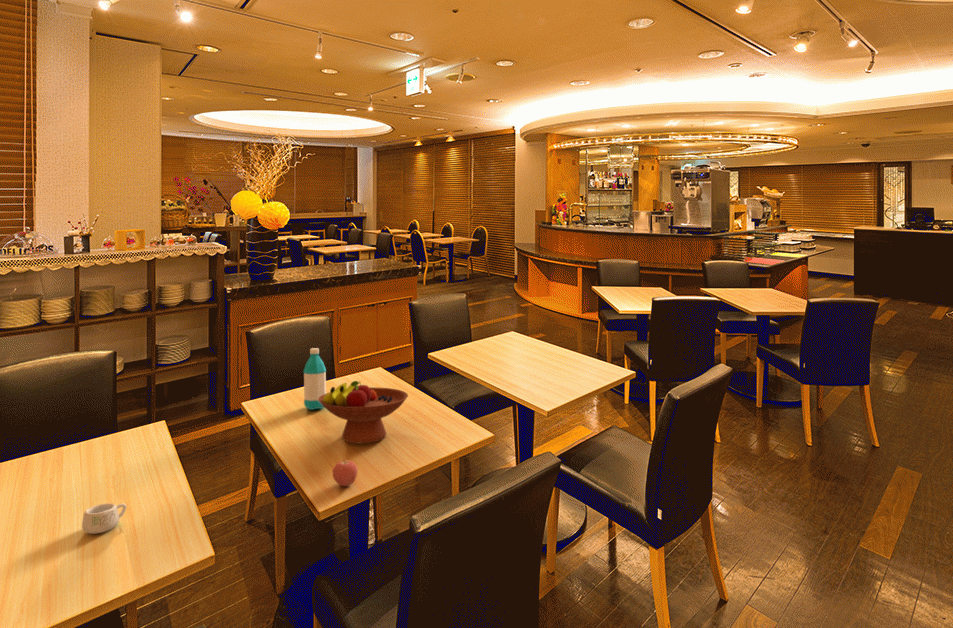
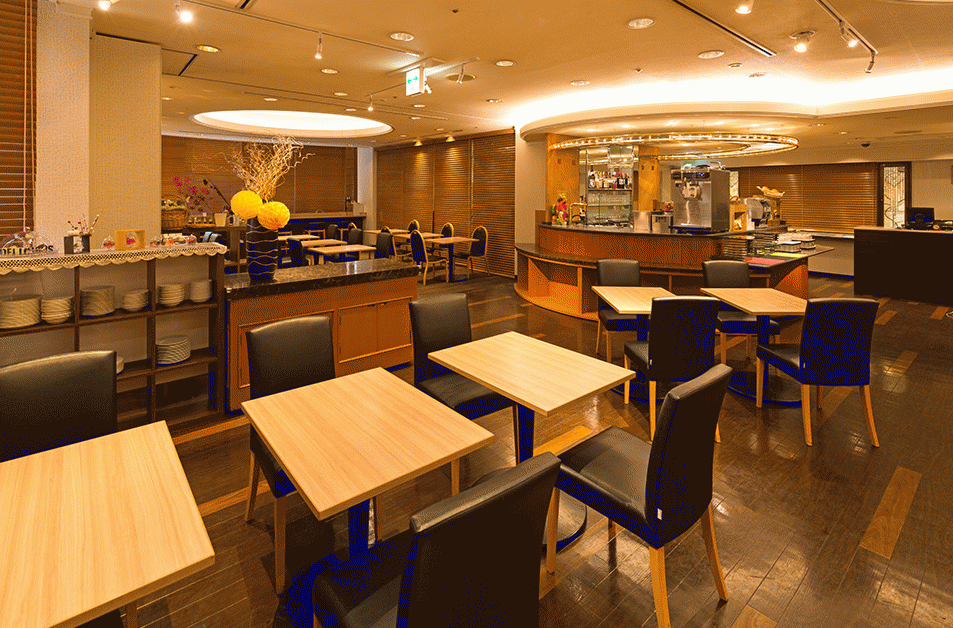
- water bottle (314, 378)
- fruit bowl (364, 409)
- apple (345, 472)
- teacup (104, 517)
